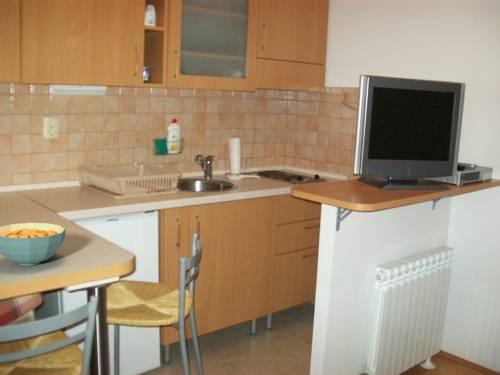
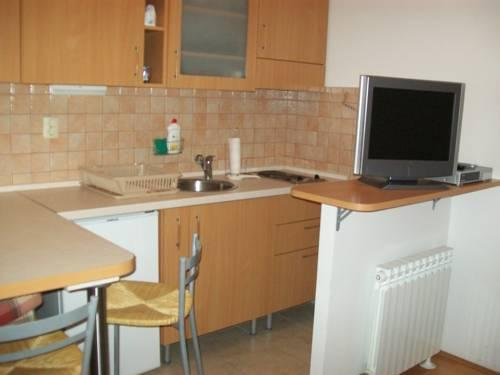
- cereal bowl (29, 246)
